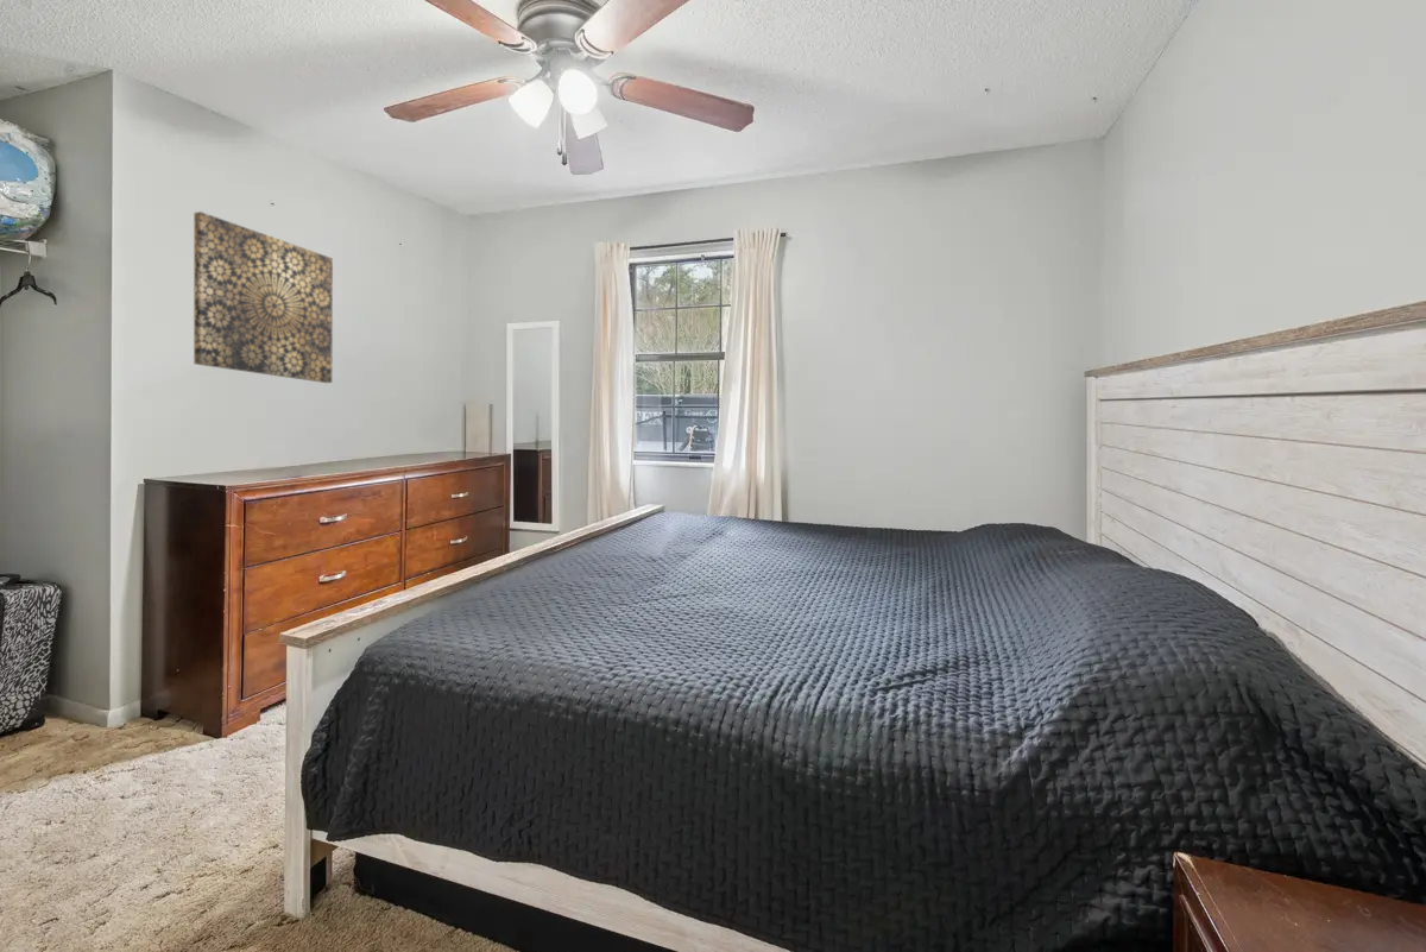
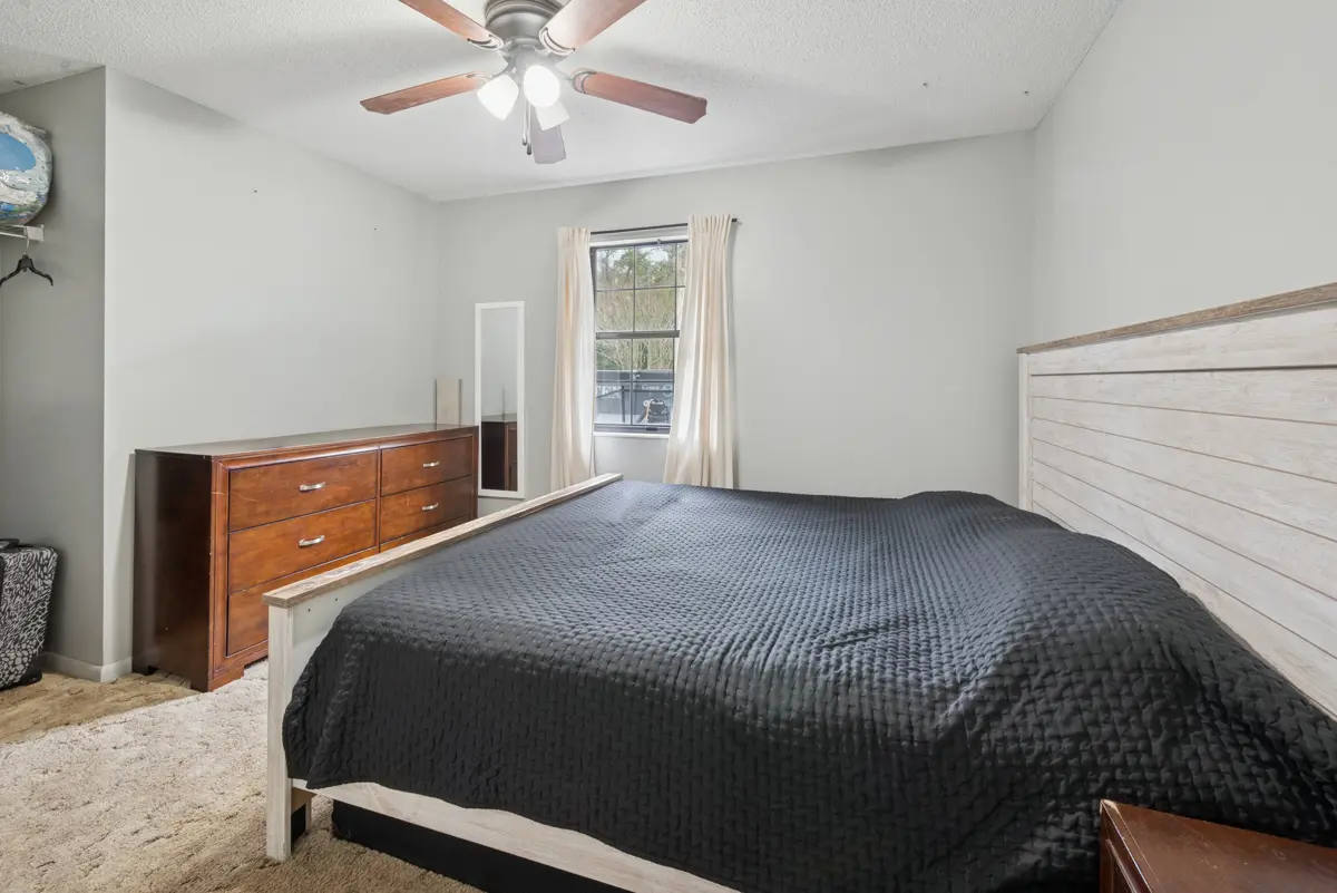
- wall art (270, 305)
